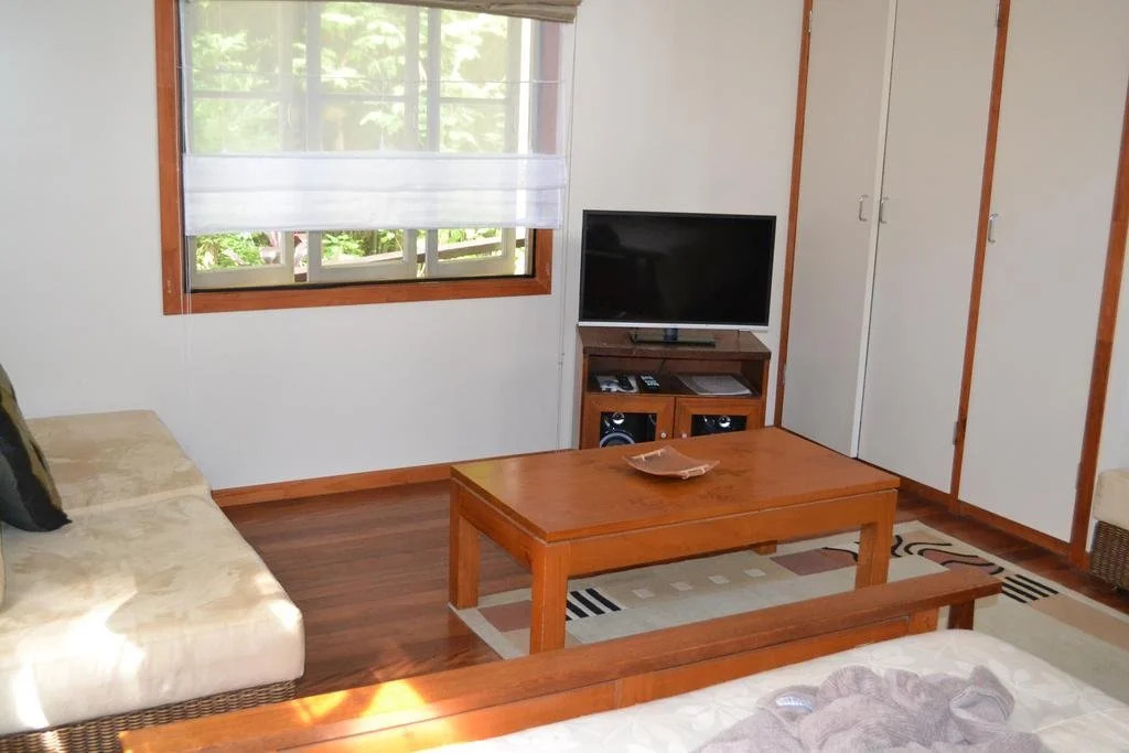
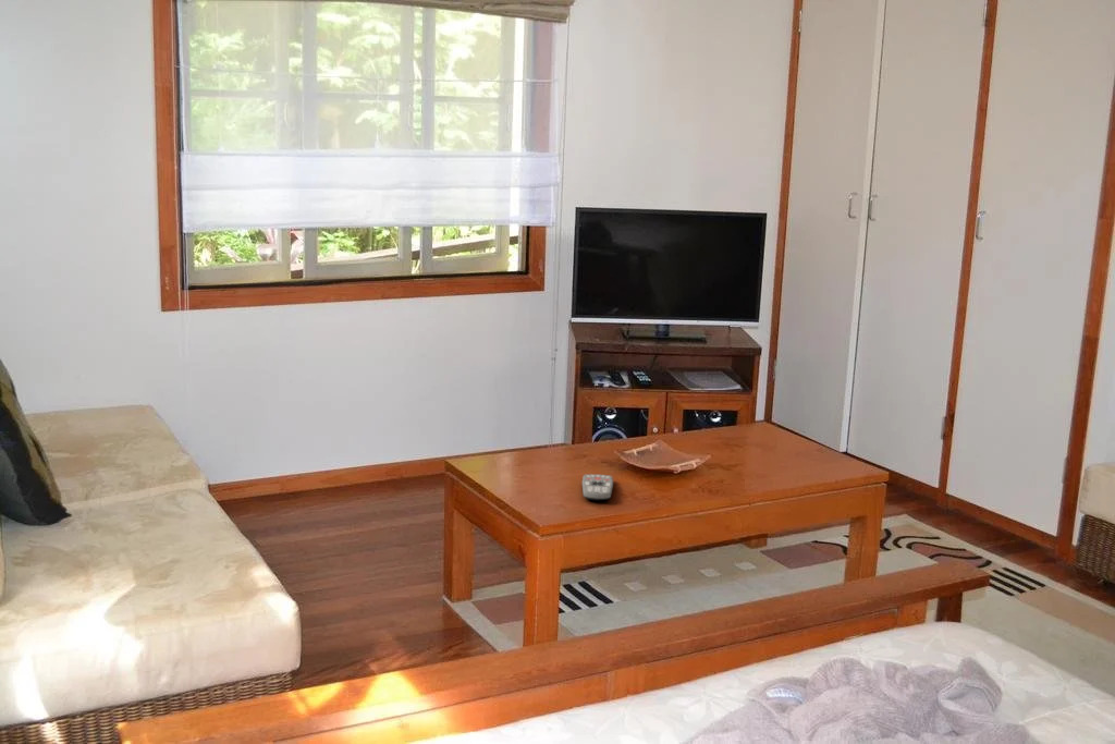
+ remote control (597, 487)
